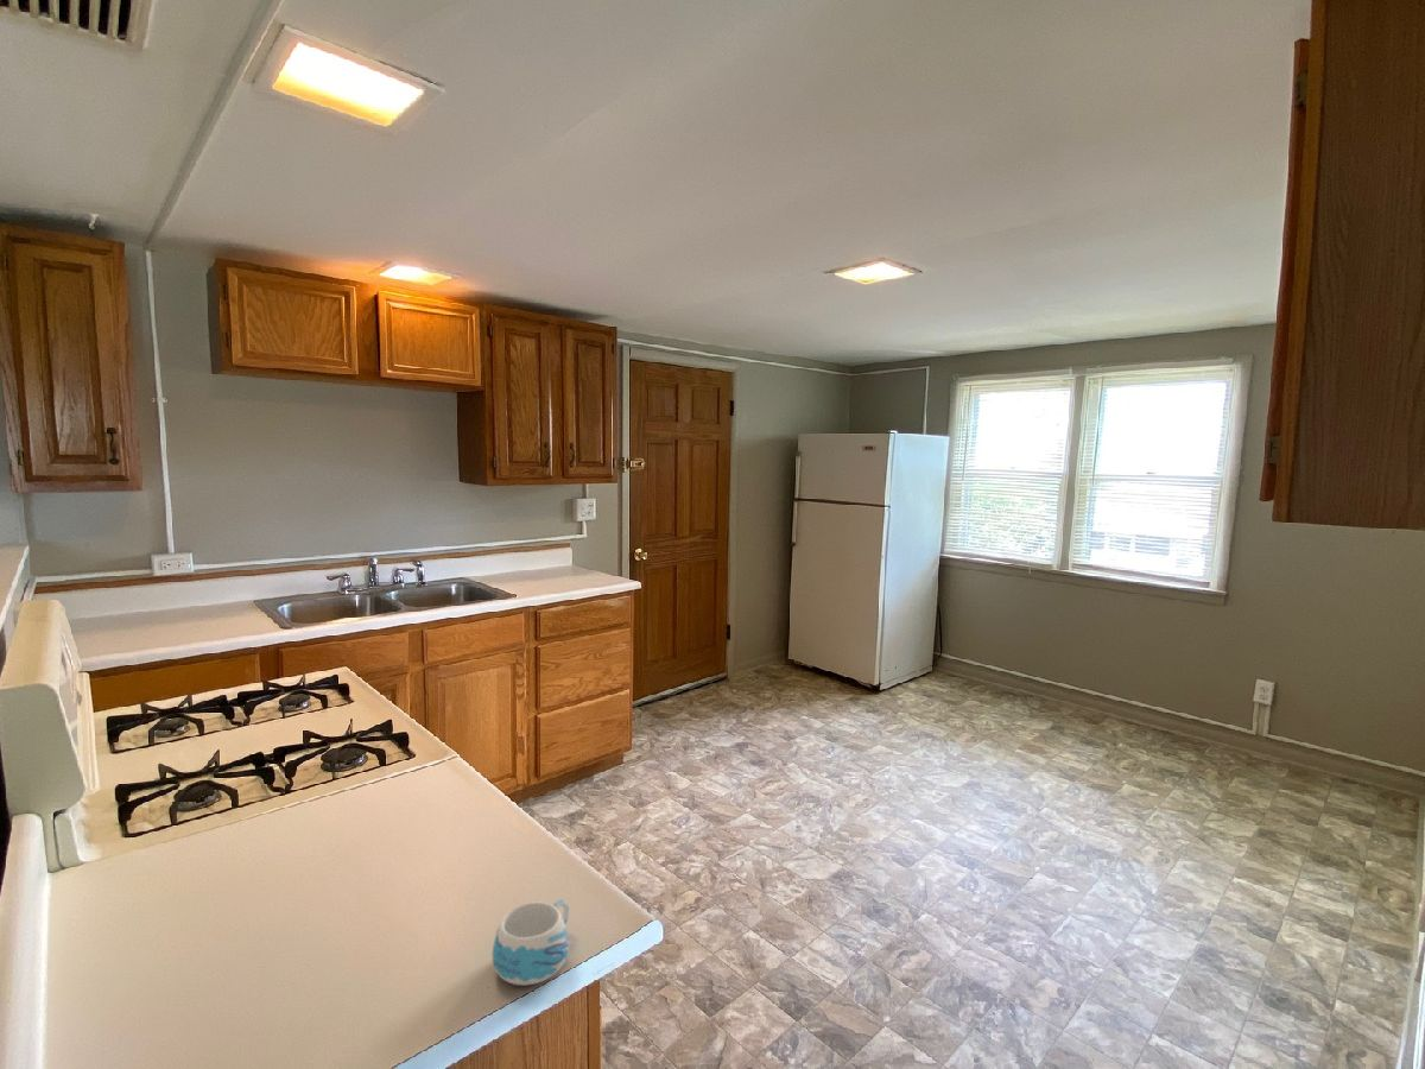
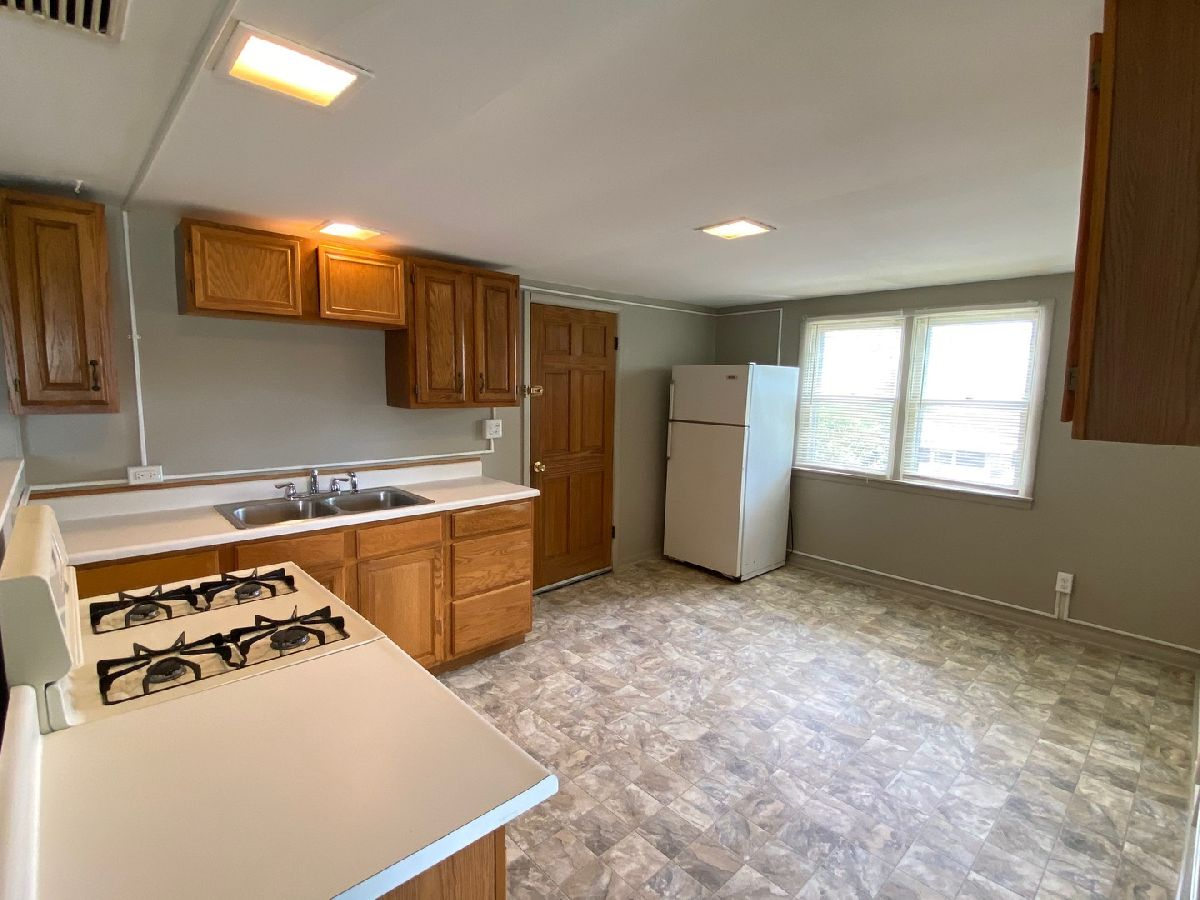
- mug (538, 935)
